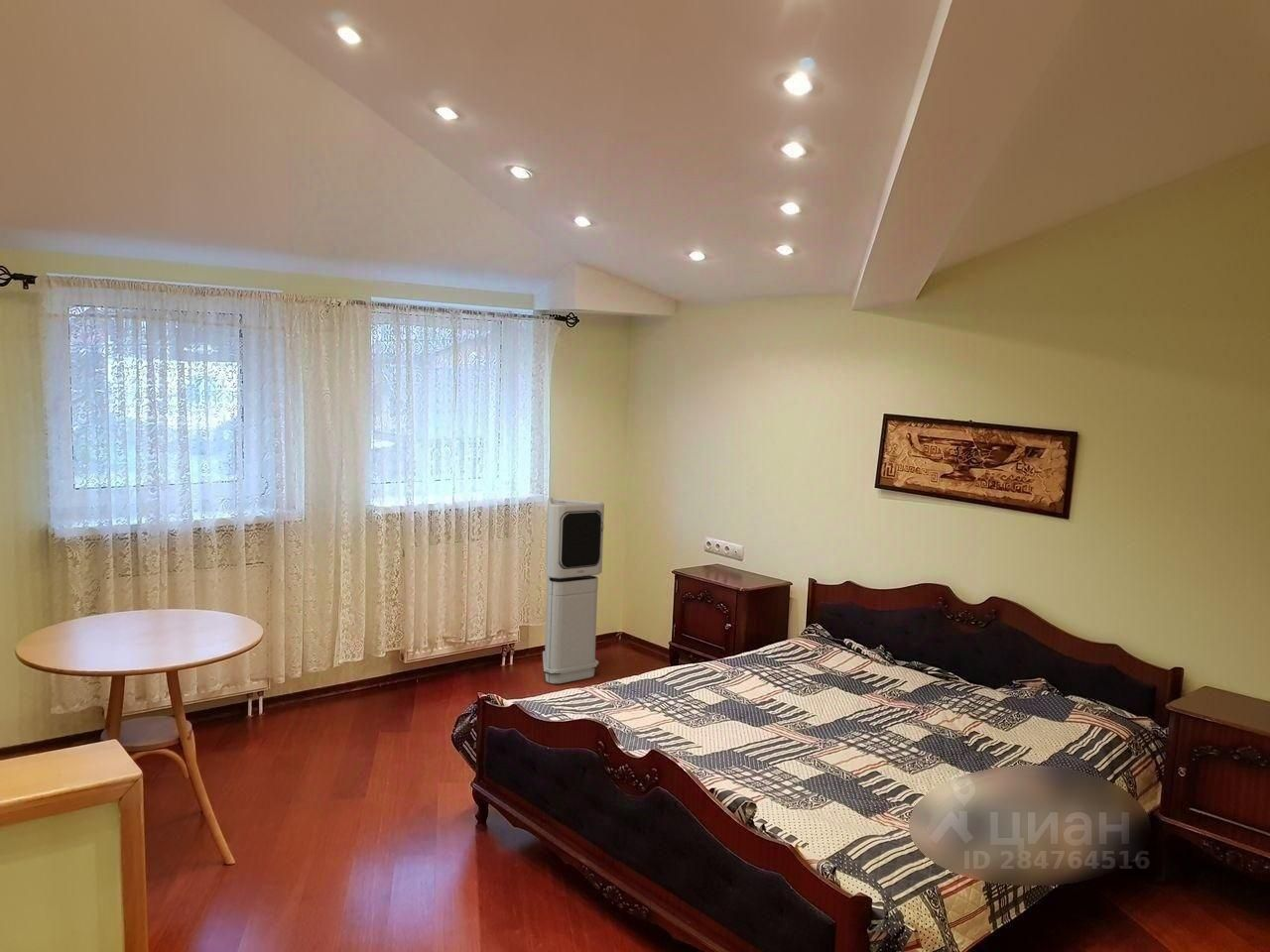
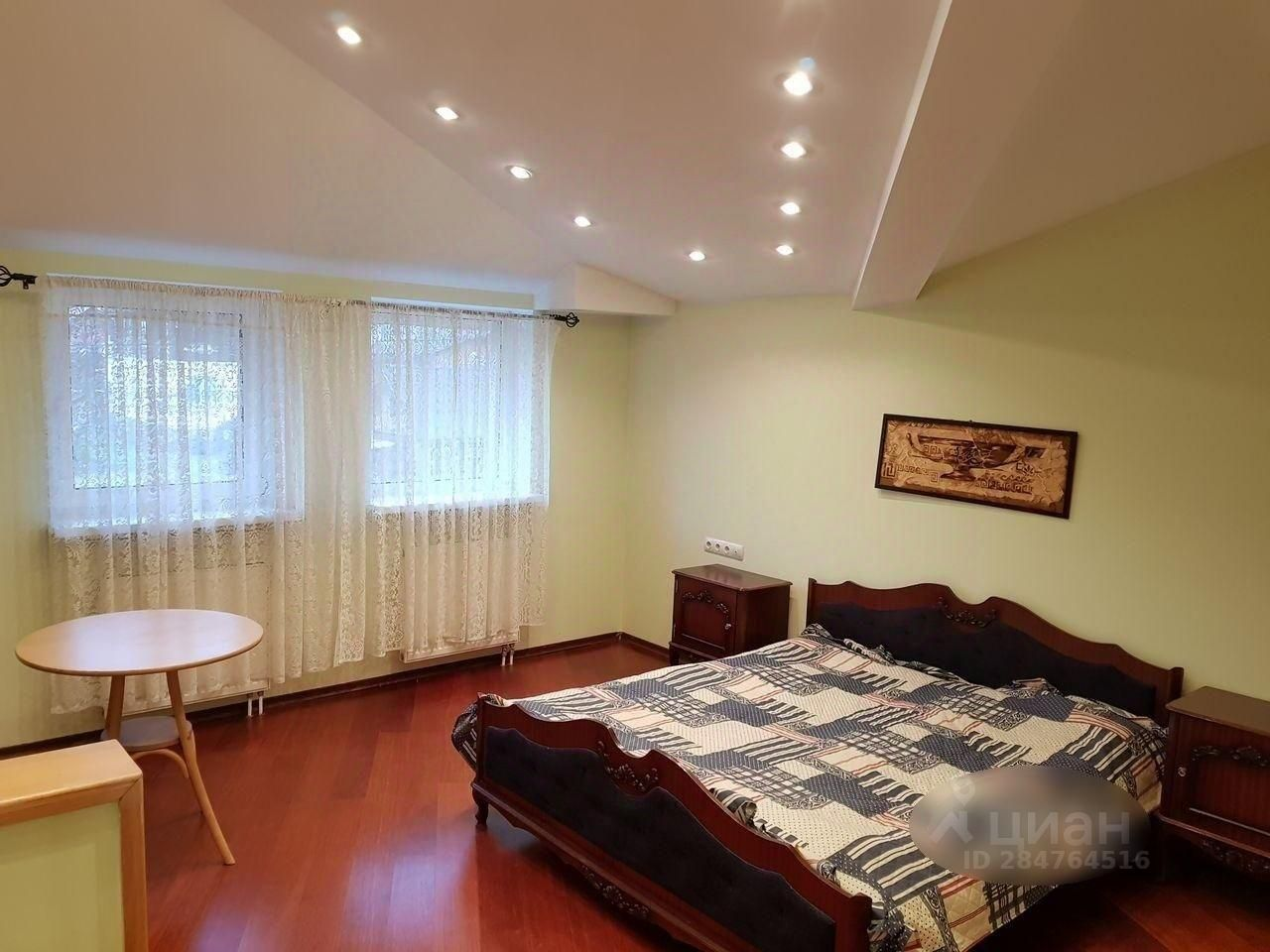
- air purifier (563, 587)
